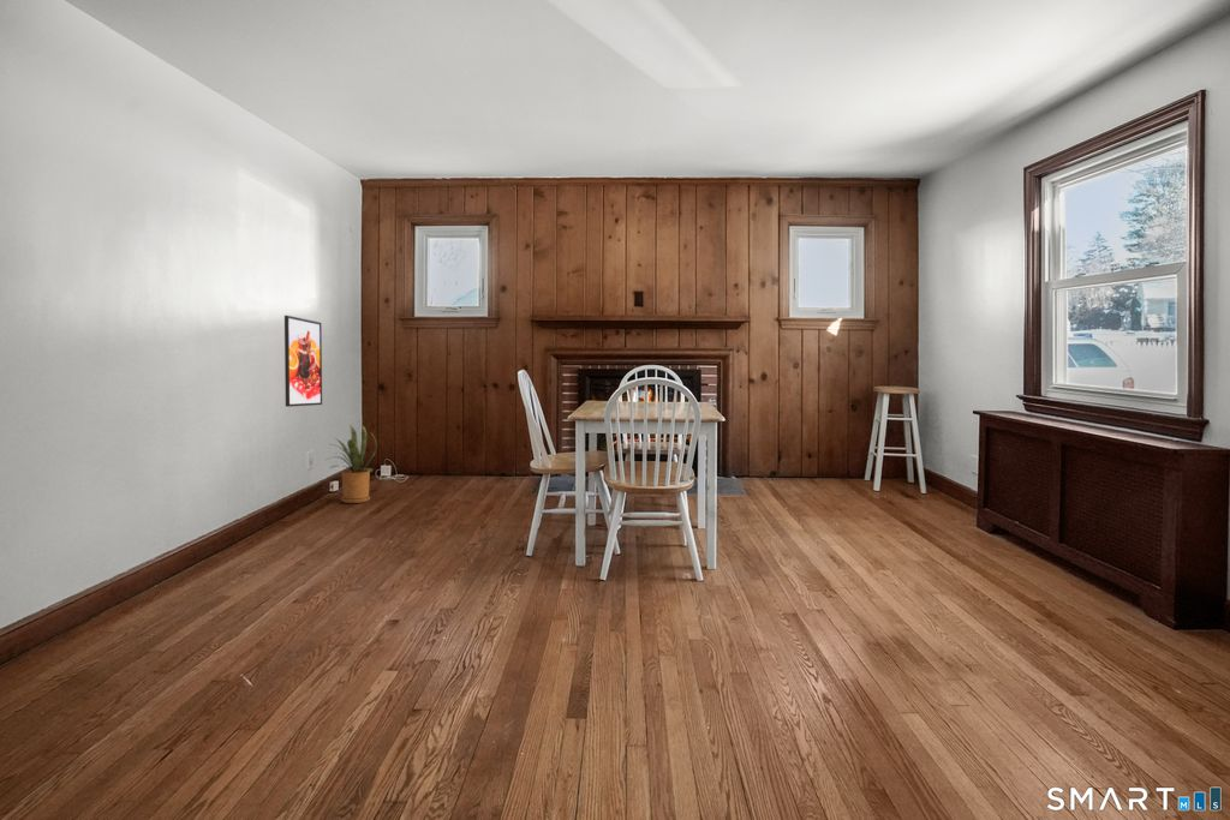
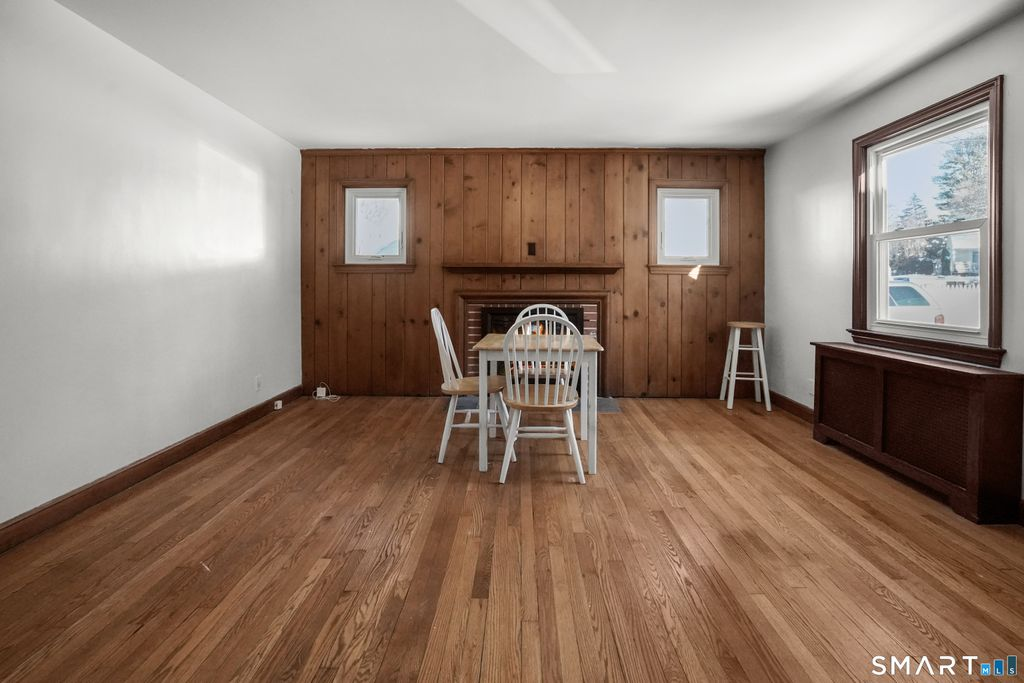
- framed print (304, 361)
- house plant (351, 463)
